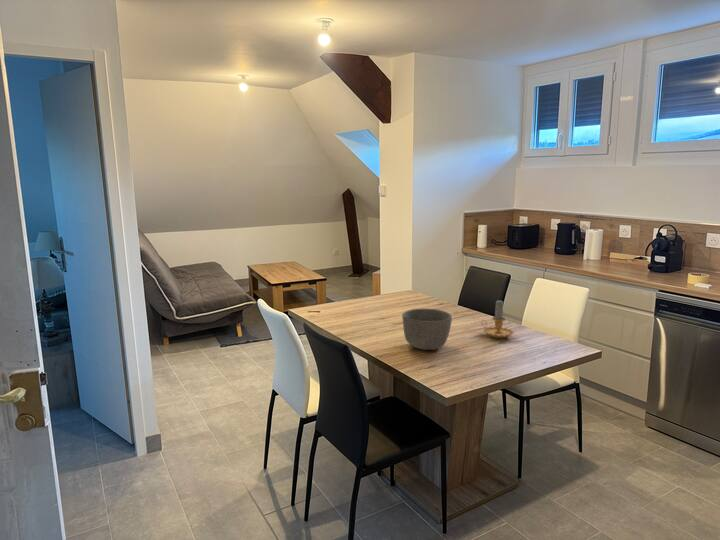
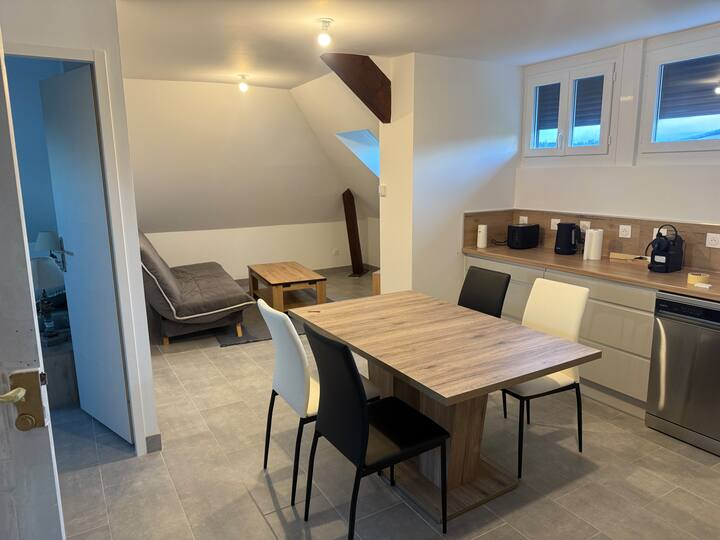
- candle (496, 316)
- bowl (426, 330)
